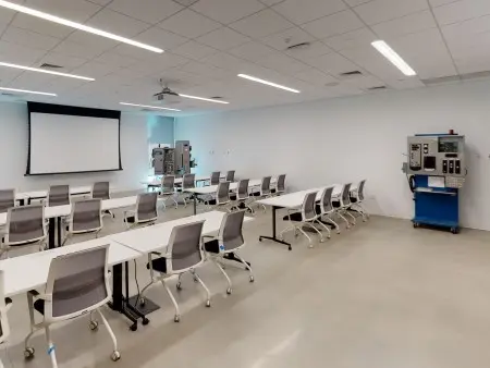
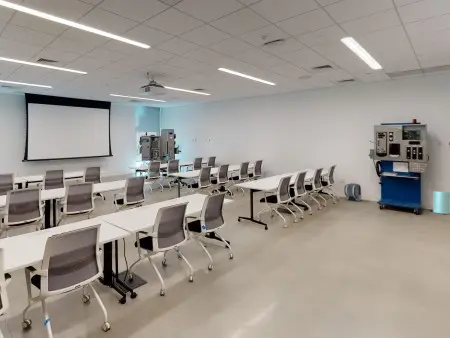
+ trash can (439, 201)
+ backpack (352, 191)
